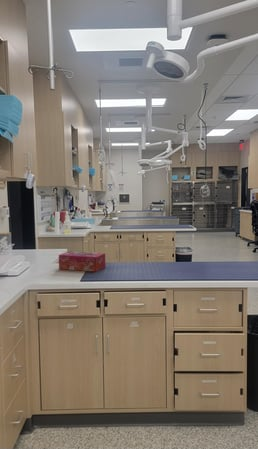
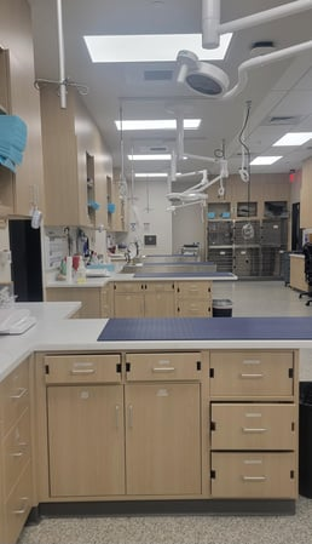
- tissue box (82, 261)
